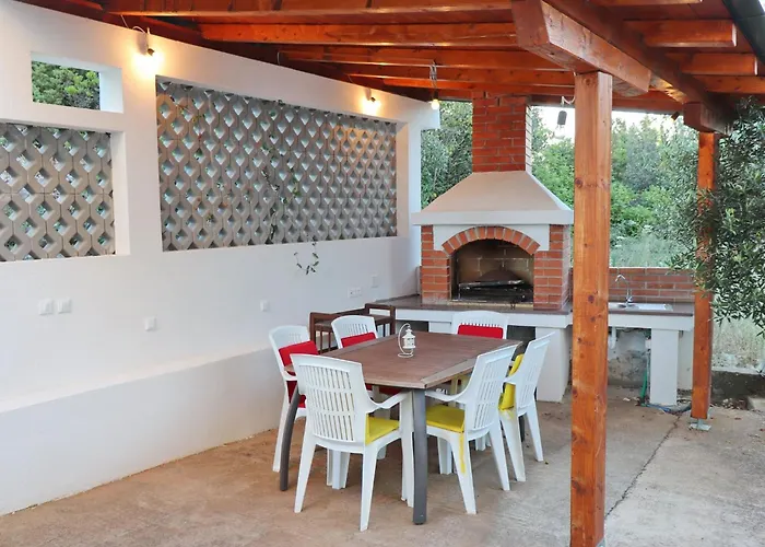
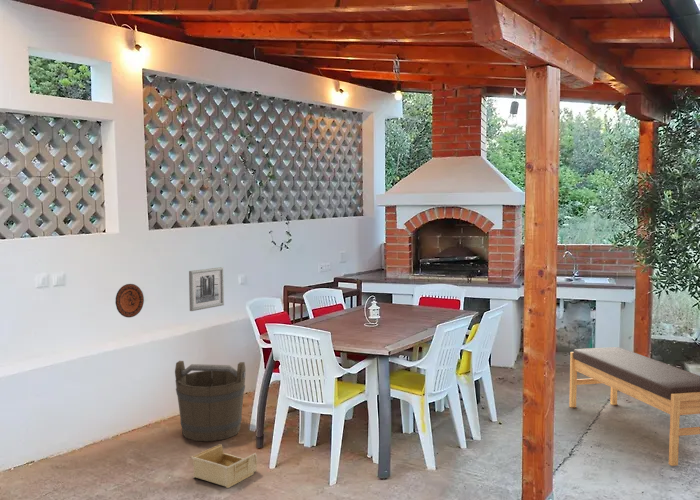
+ decorative plate (129, 300)
+ wall art (207, 288)
+ storage bin (225, 464)
+ bench (640, 397)
+ bucket (210, 397)
